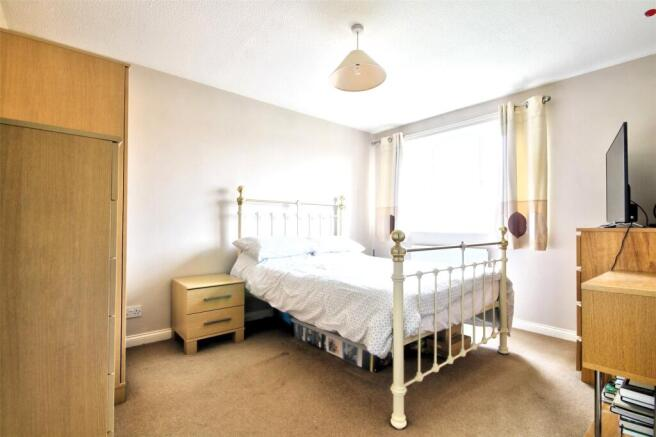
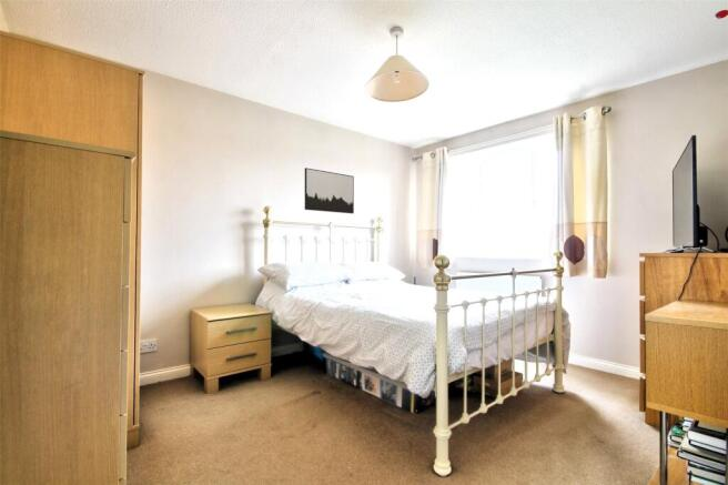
+ wall art (330, 192)
